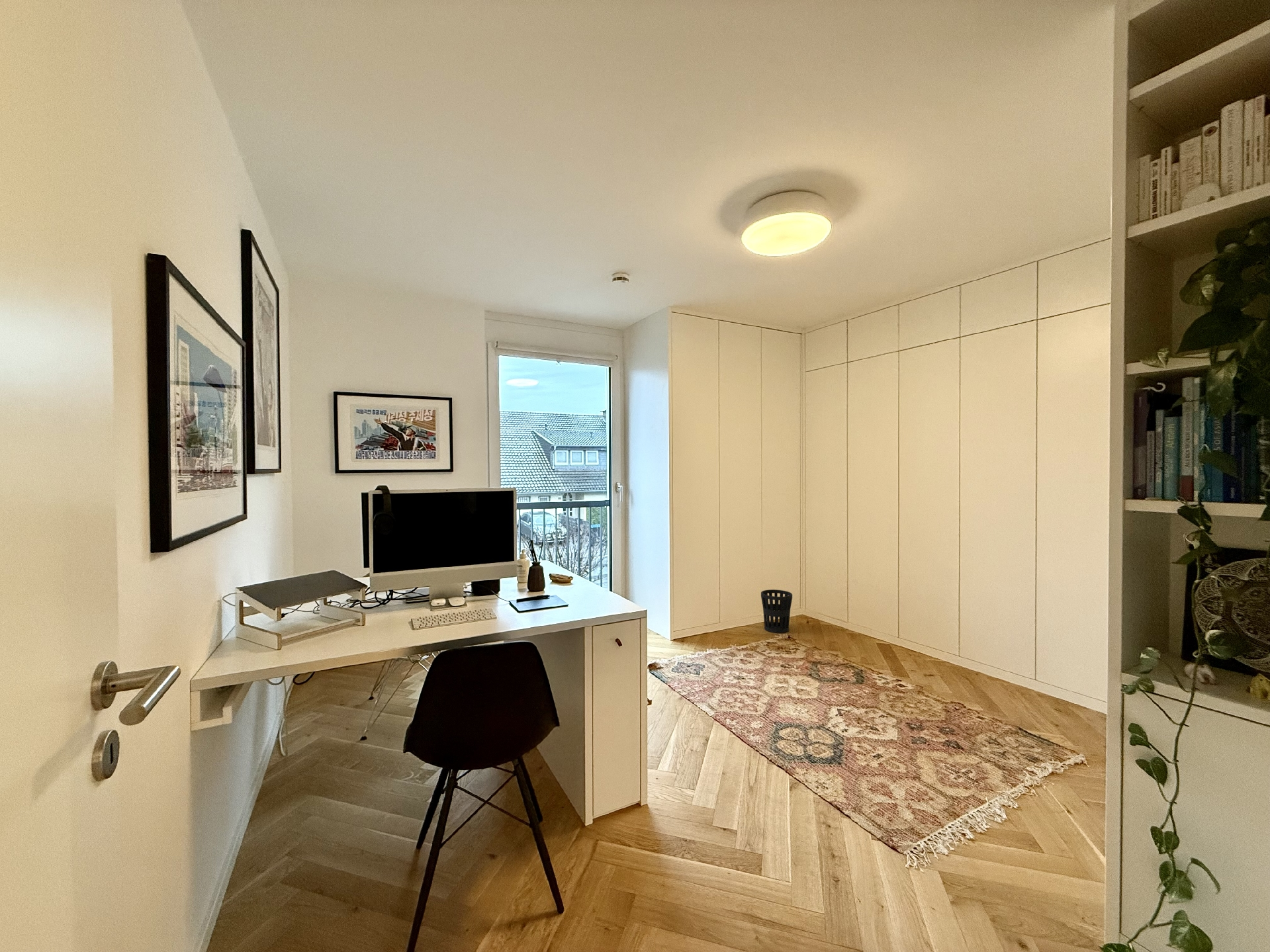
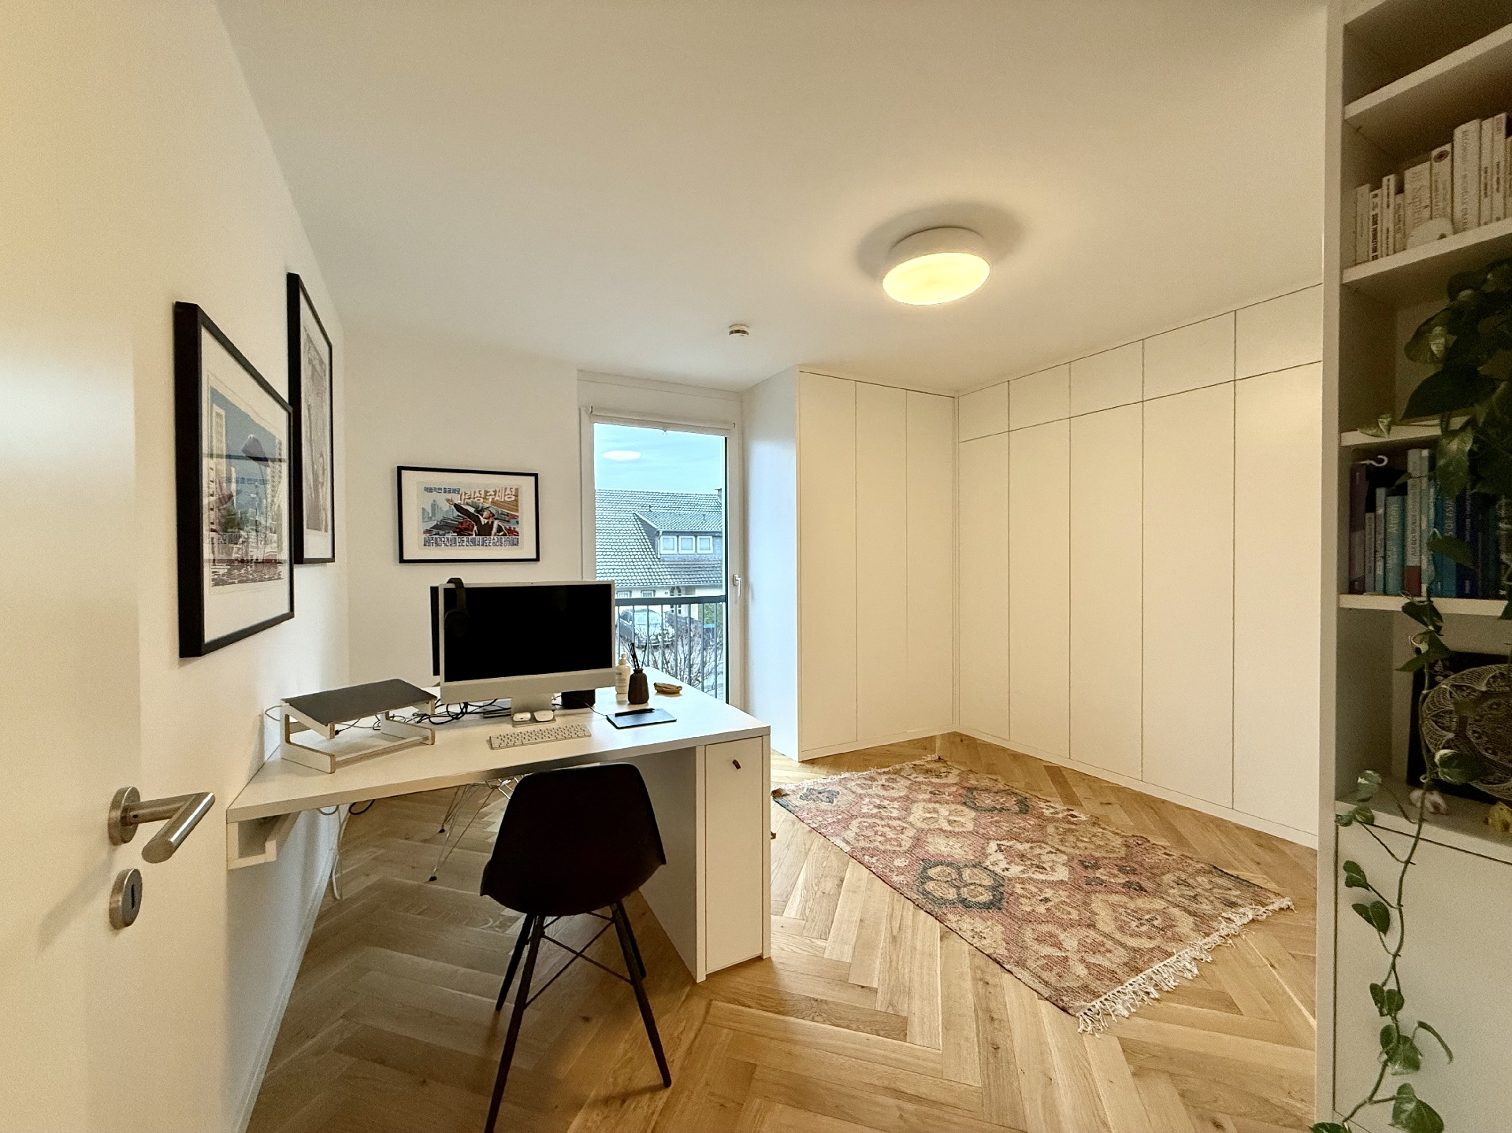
- wastebasket (776, 611)
